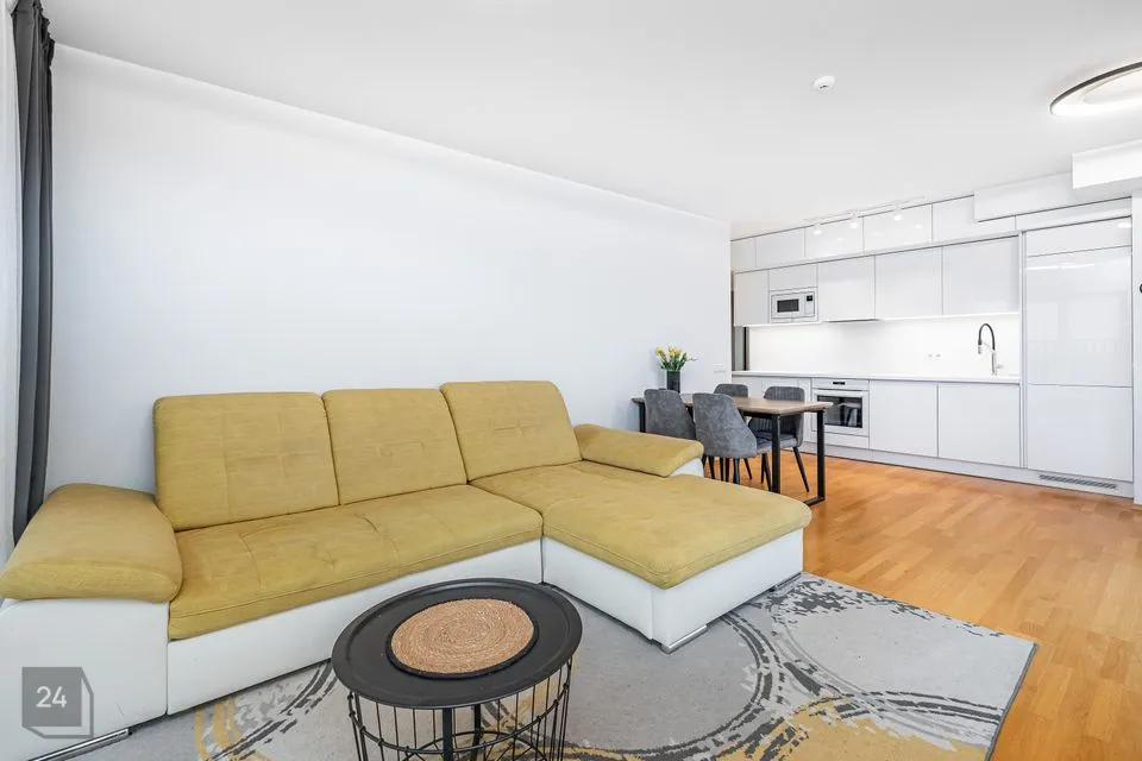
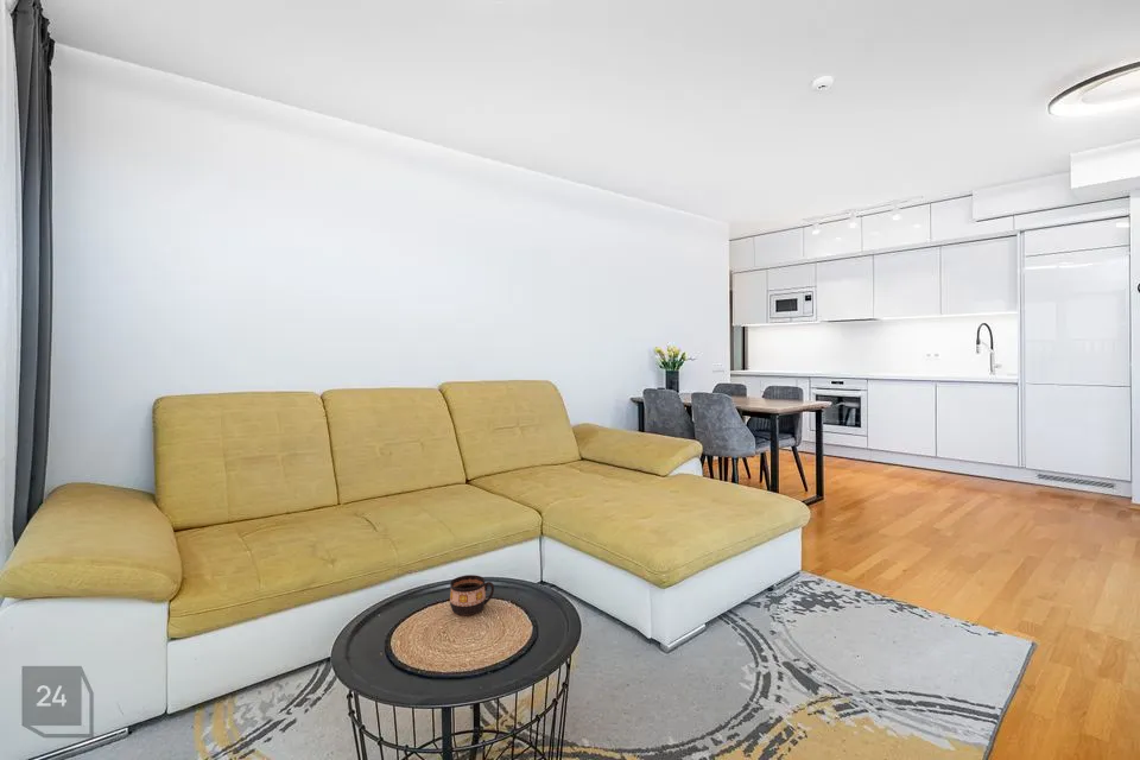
+ cup (469, 595)
